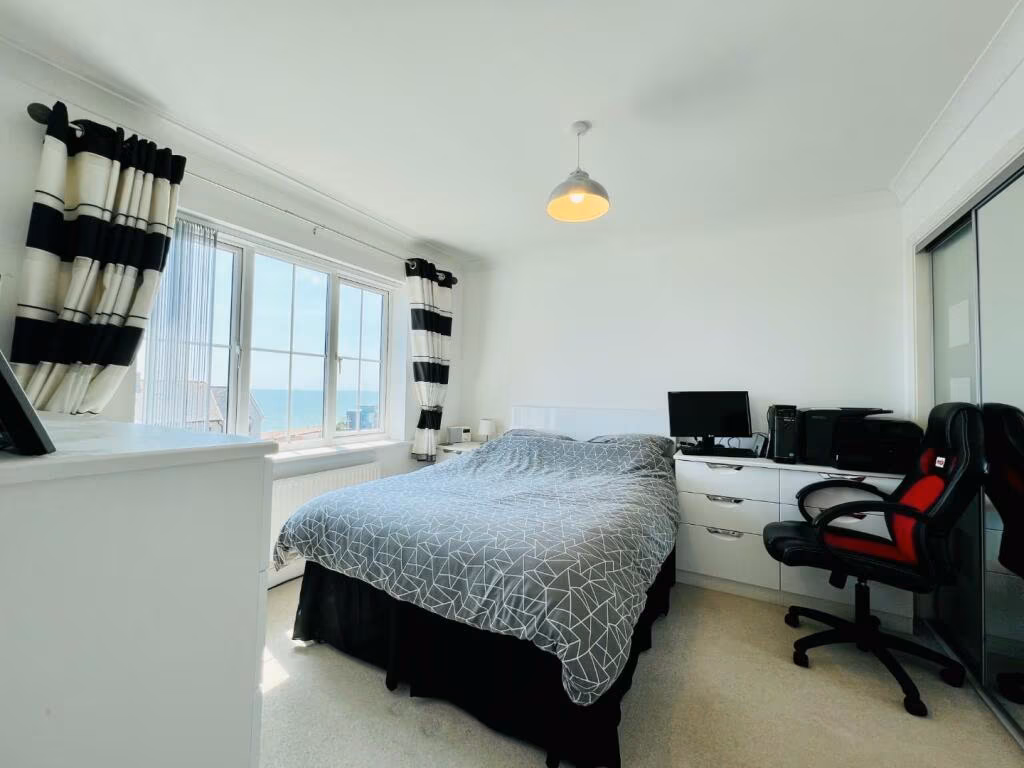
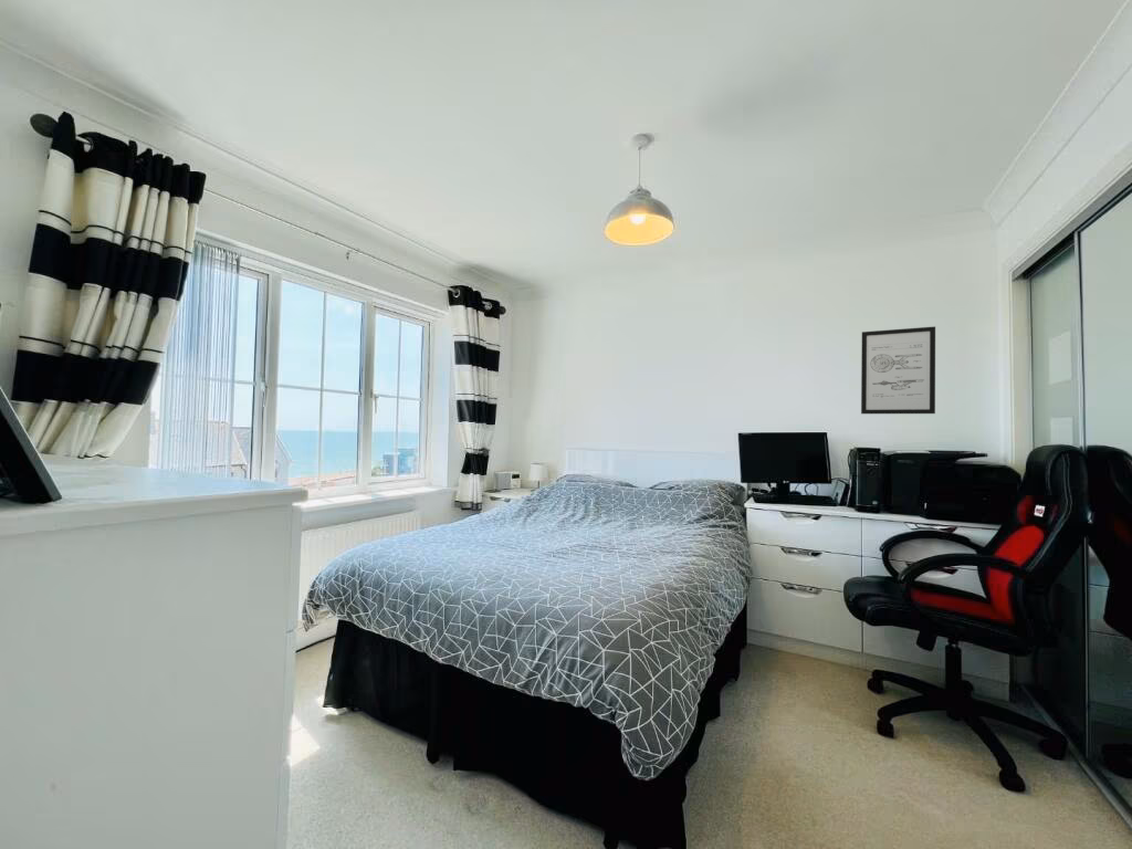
+ wall art (897, 371)
